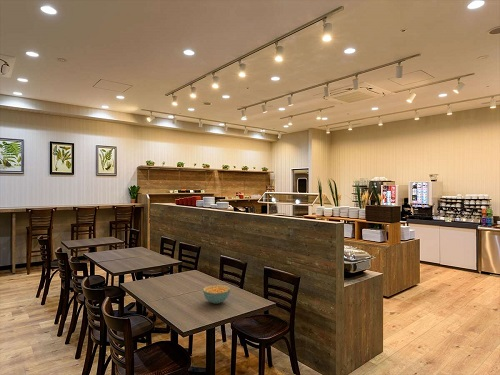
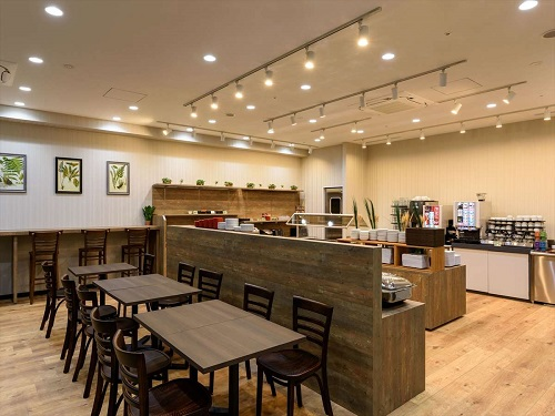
- cereal bowl (216, 295)
